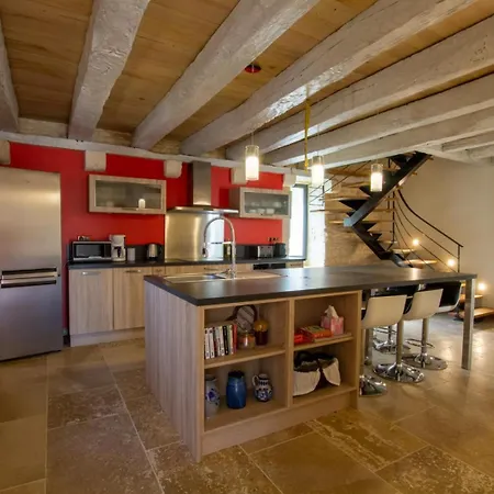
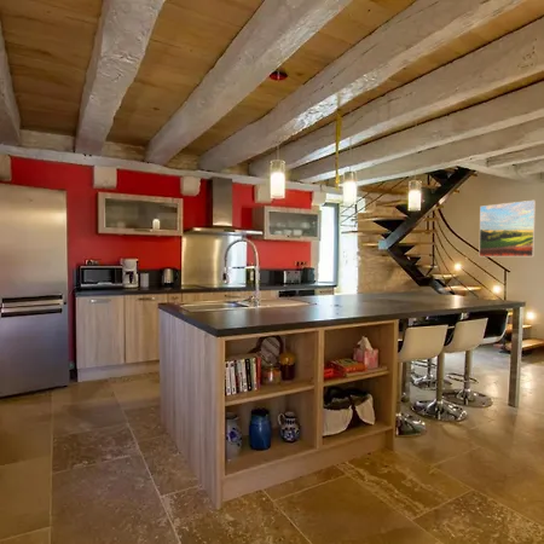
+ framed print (505, 230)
